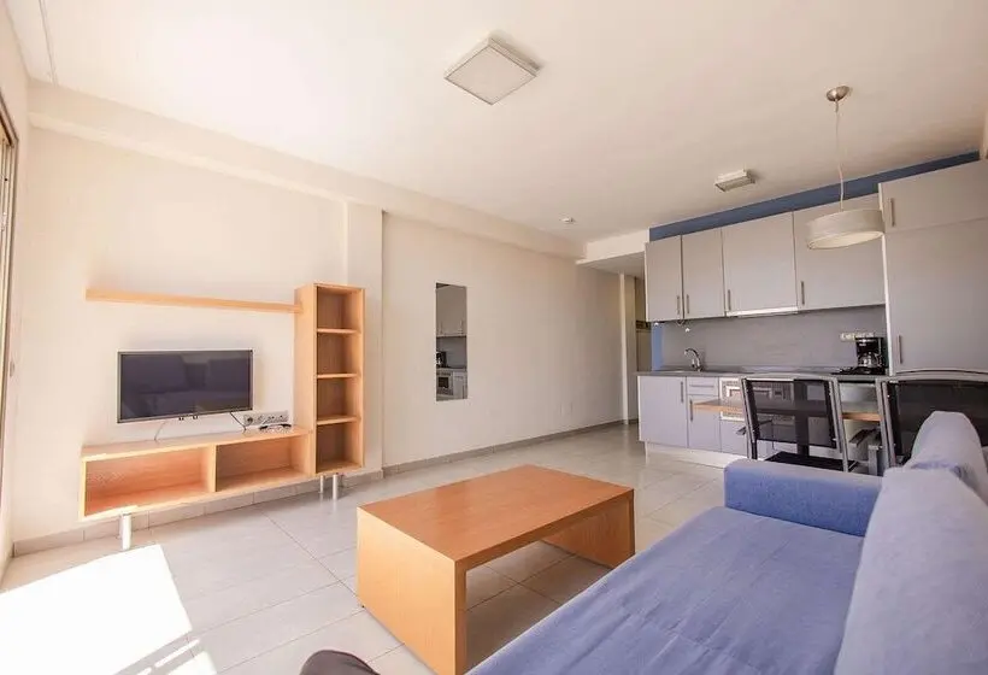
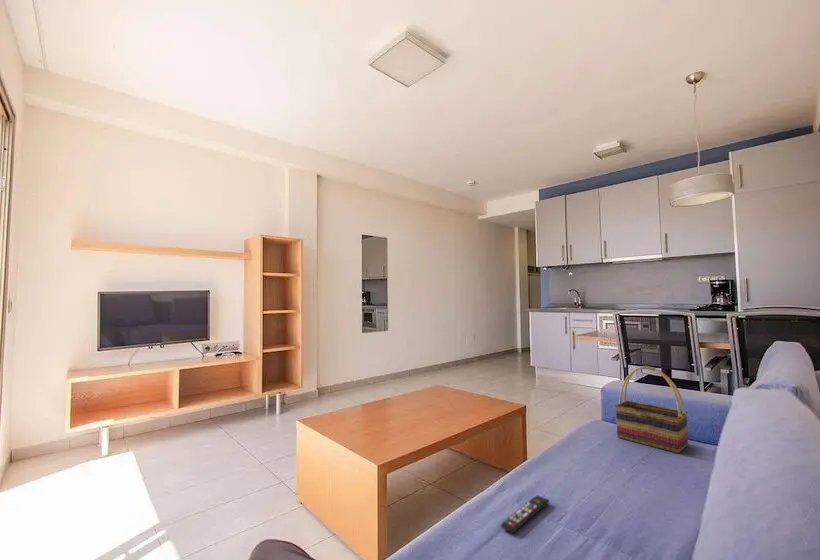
+ woven basket (649, 404)
+ remote control (526, 512)
